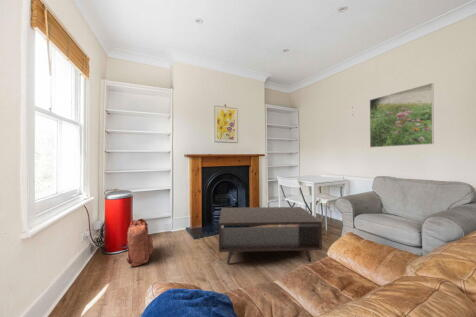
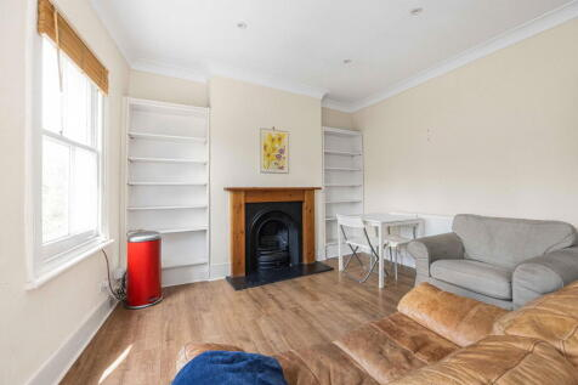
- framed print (397, 119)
- backpack (137, 240)
- coffee table (265, 232)
